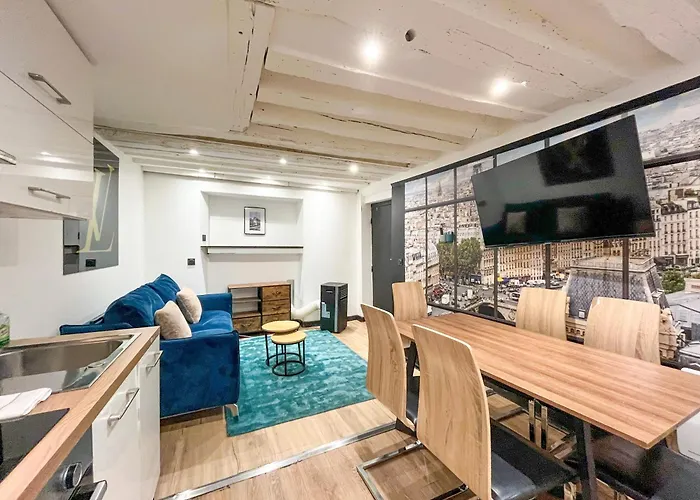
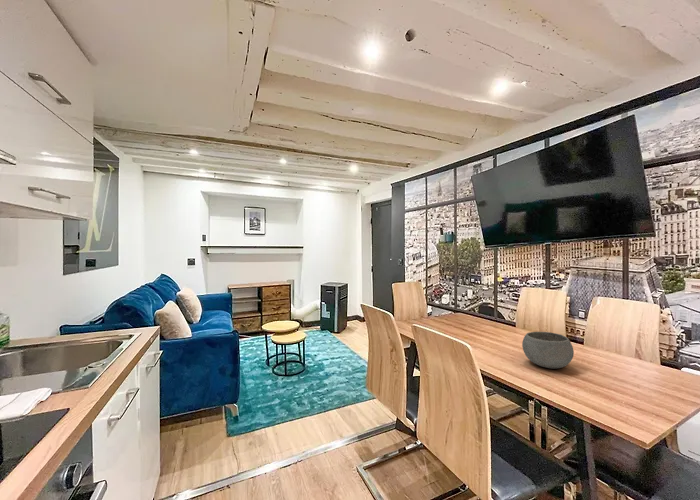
+ bowl (547, 350)
